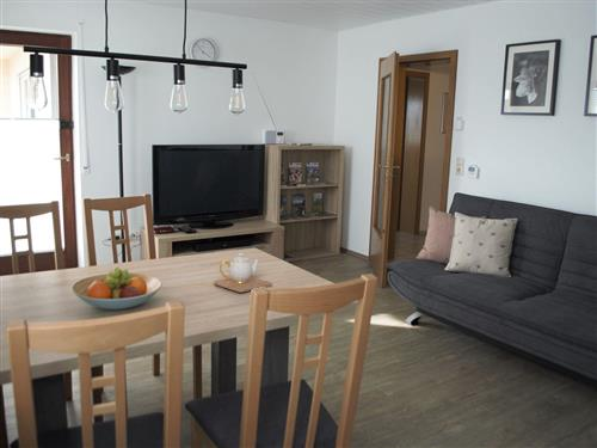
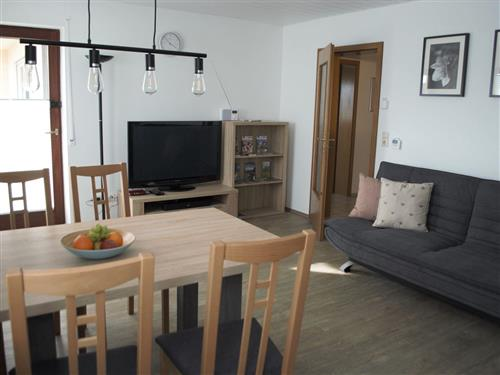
- teapot (242, 269)
